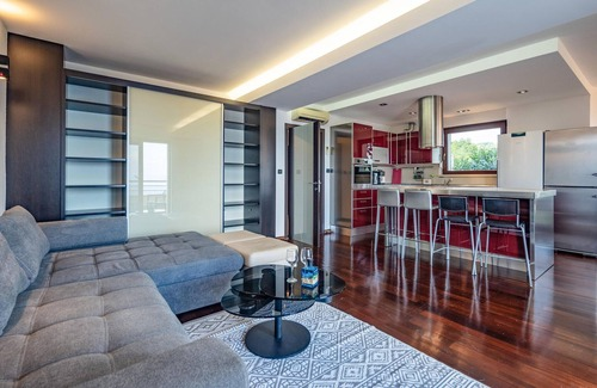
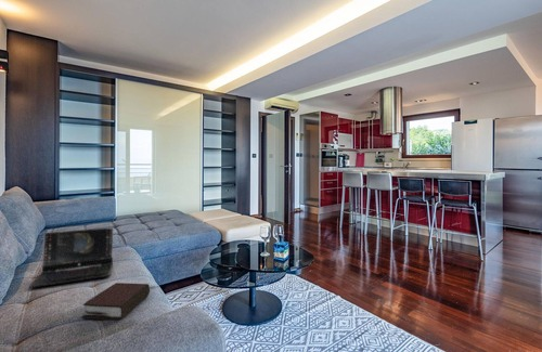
+ bible (118, 299)
+ laptop (76, 255)
